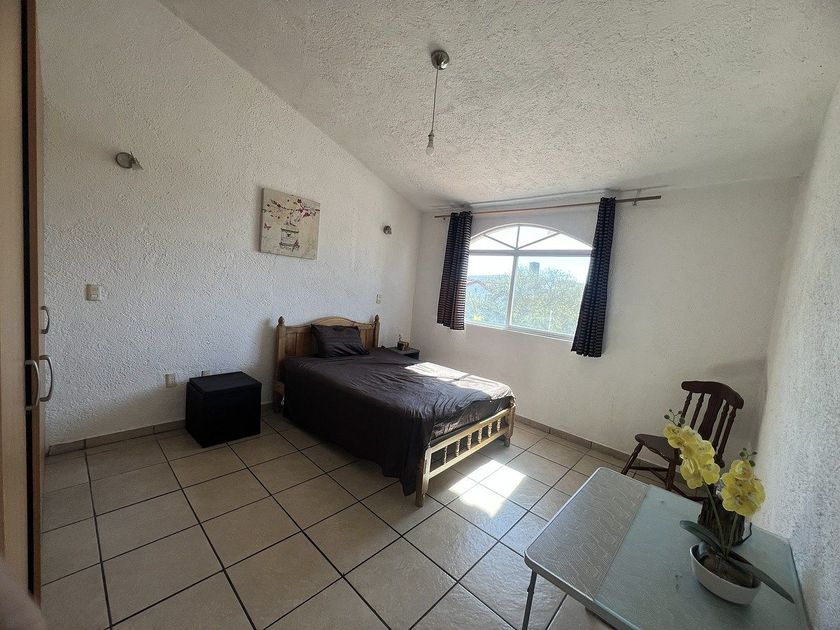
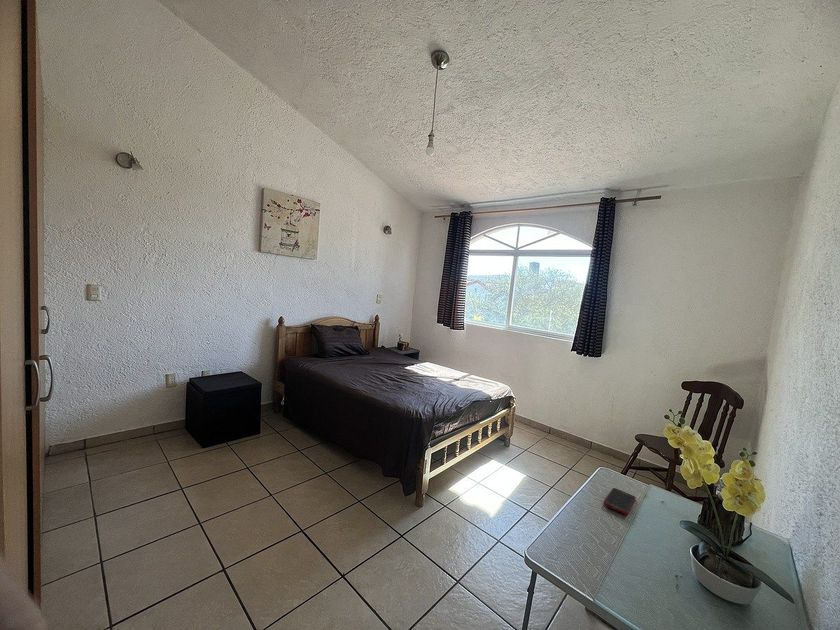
+ cell phone (619, 500)
